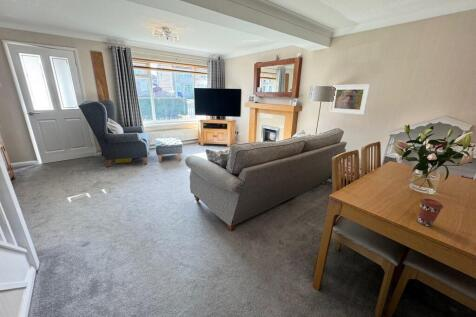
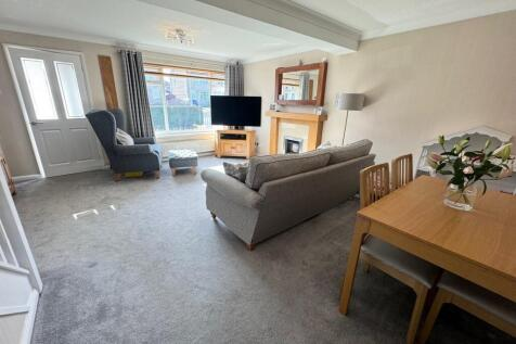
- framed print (348, 99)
- coffee cup (428, 212)
